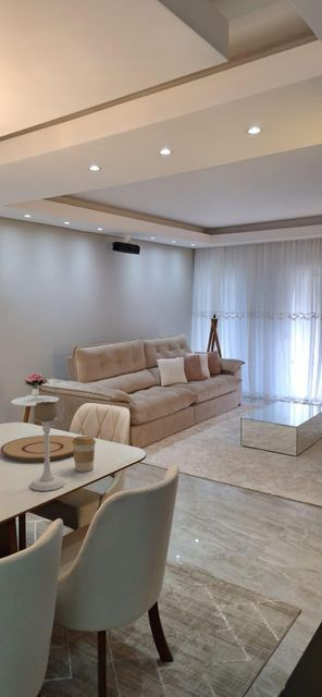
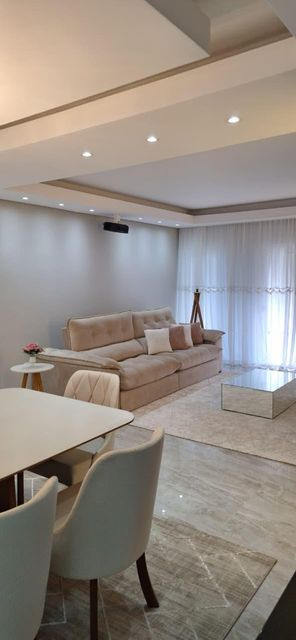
- plate (42, 448)
- candle holder (46, 443)
- coffee cup (84, 452)
